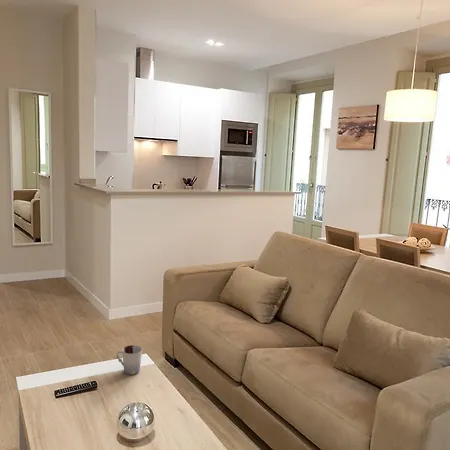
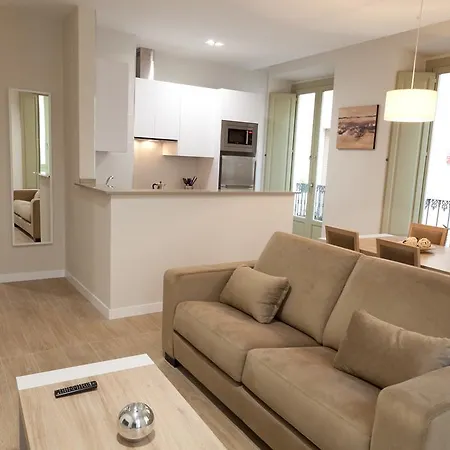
- cup (128, 359)
